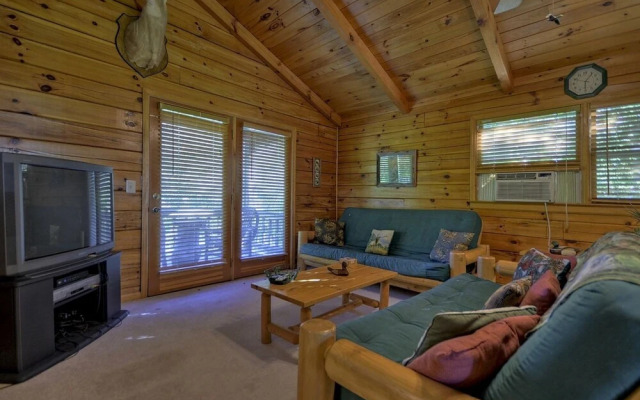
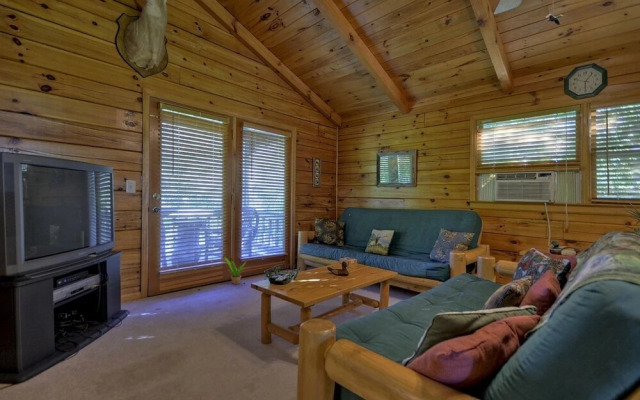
+ potted plant (236, 270)
